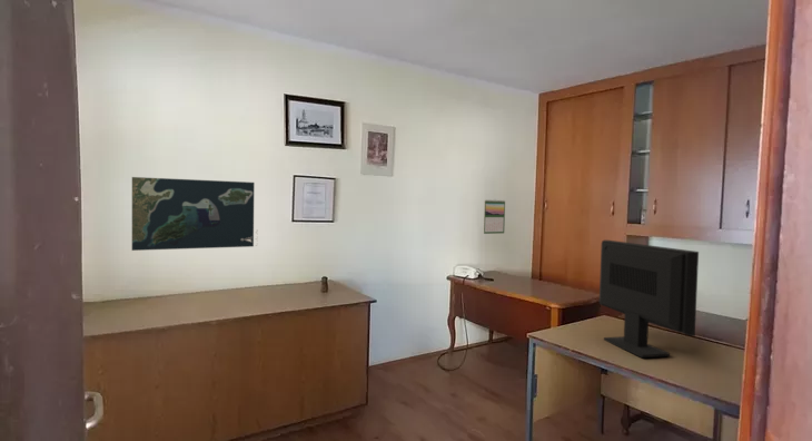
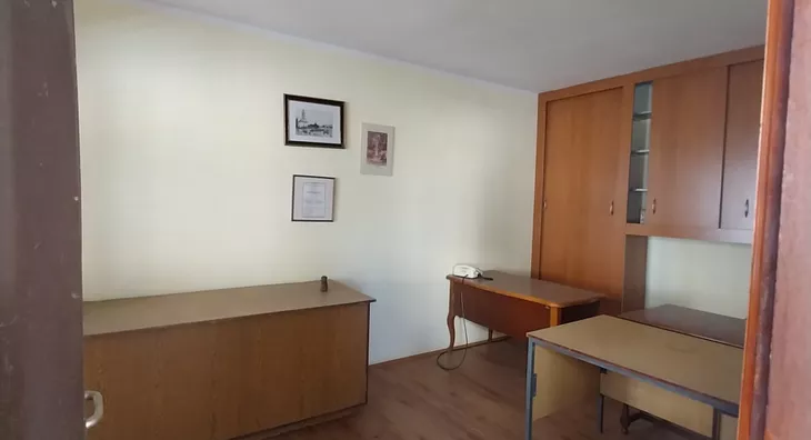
- map (200, 214)
- calendar (494, 216)
- computer monitor (637, 296)
